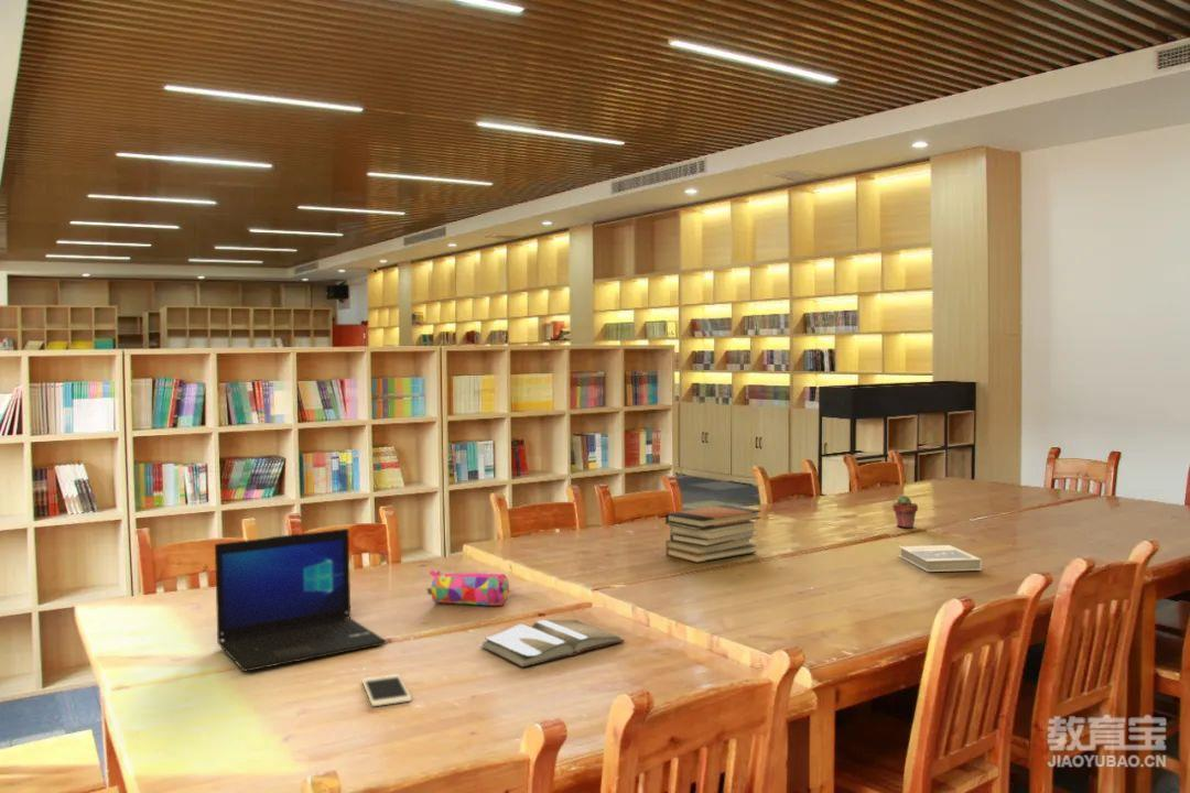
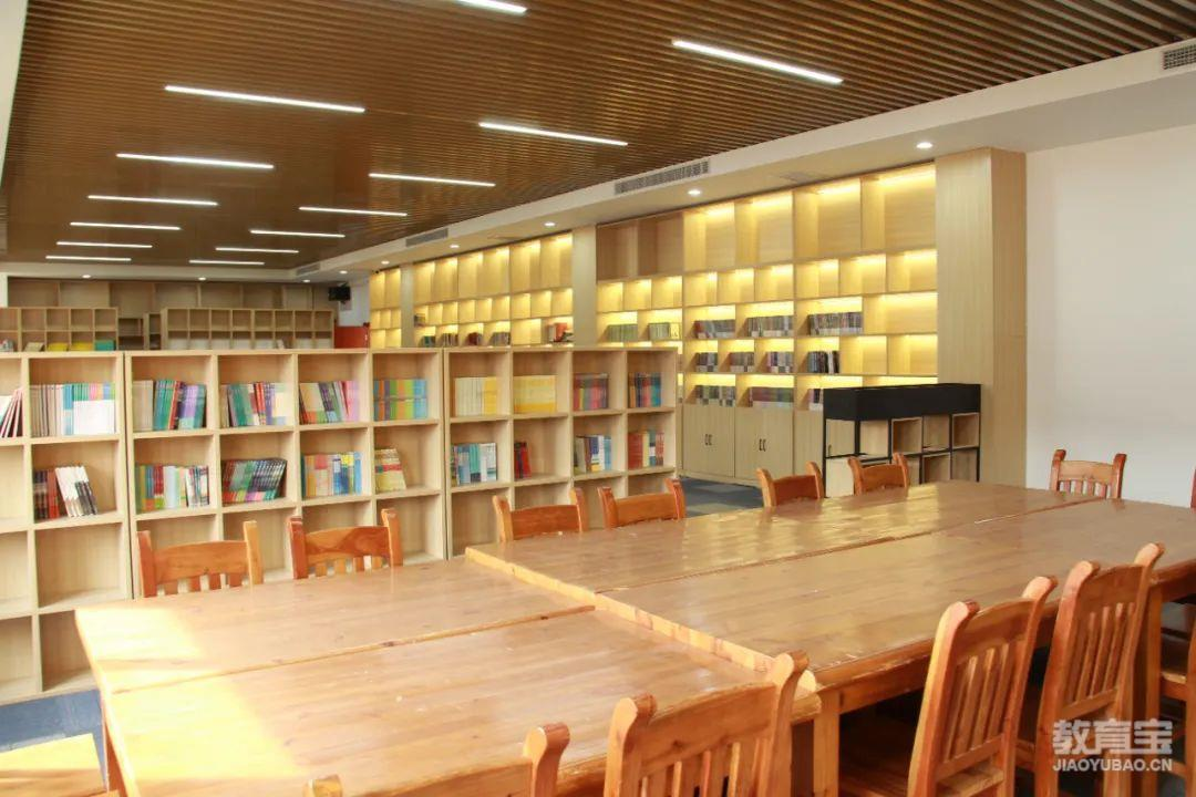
- cell phone (386, 688)
- hardback book (938, 557)
- hardback book (552, 638)
- laptop (300, 594)
- book stack (713, 532)
- pencil case (468, 587)
- potted succulent (905, 510)
